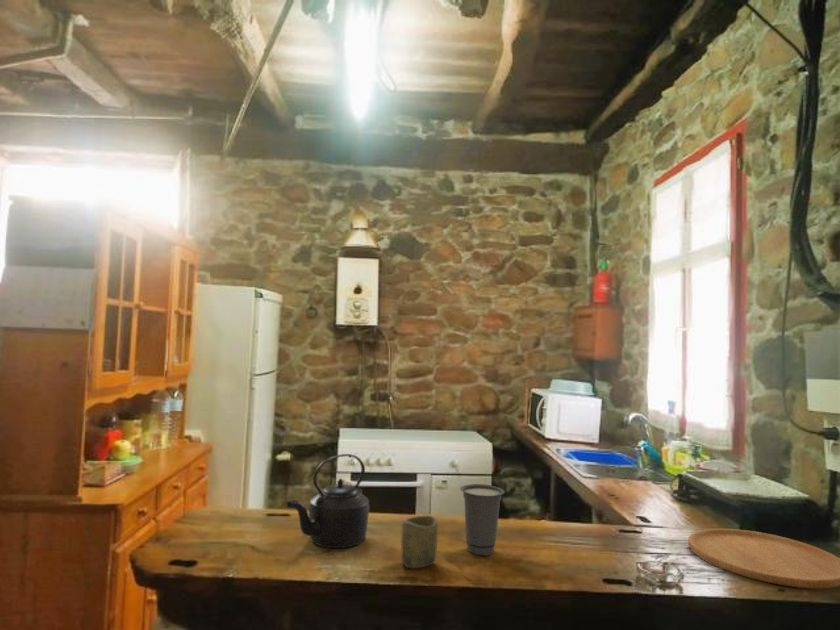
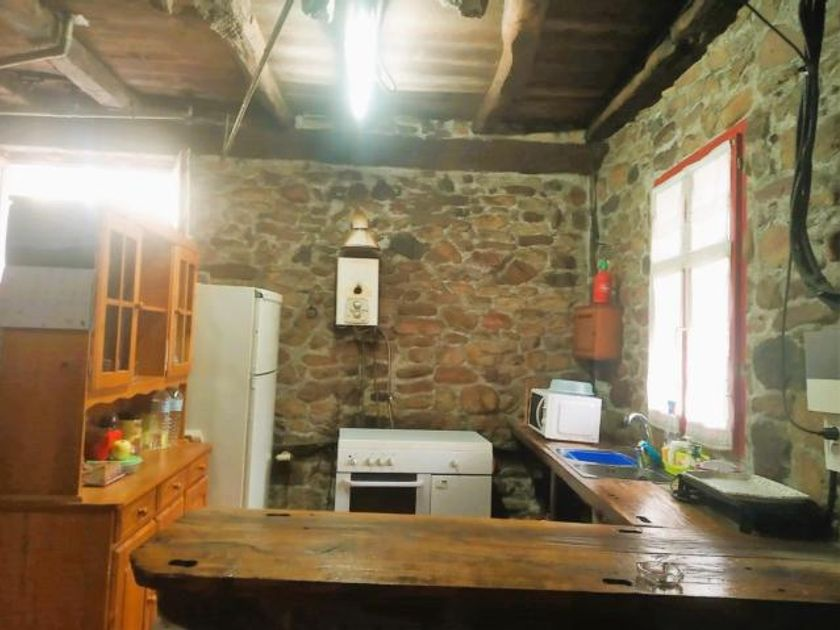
- cutting board (764, 555)
- cup (419, 541)
- cup (481, 521)
- kettle (327, 499)
